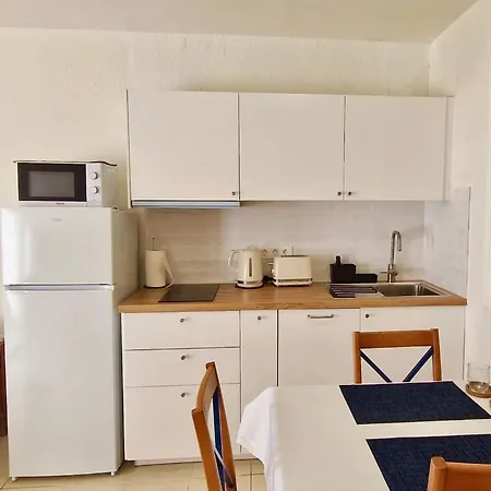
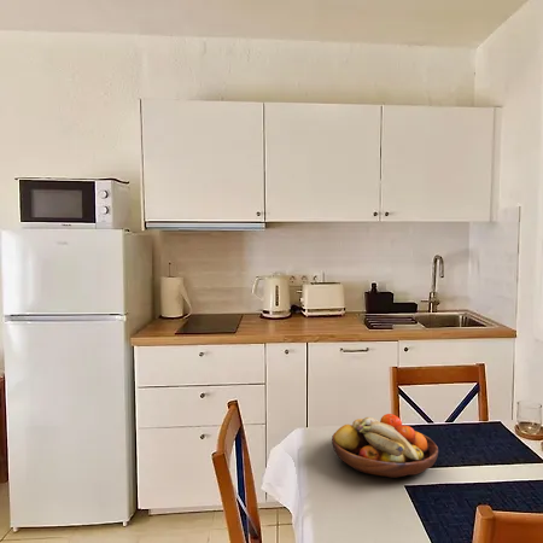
+ fruit bowl (384, 437)
